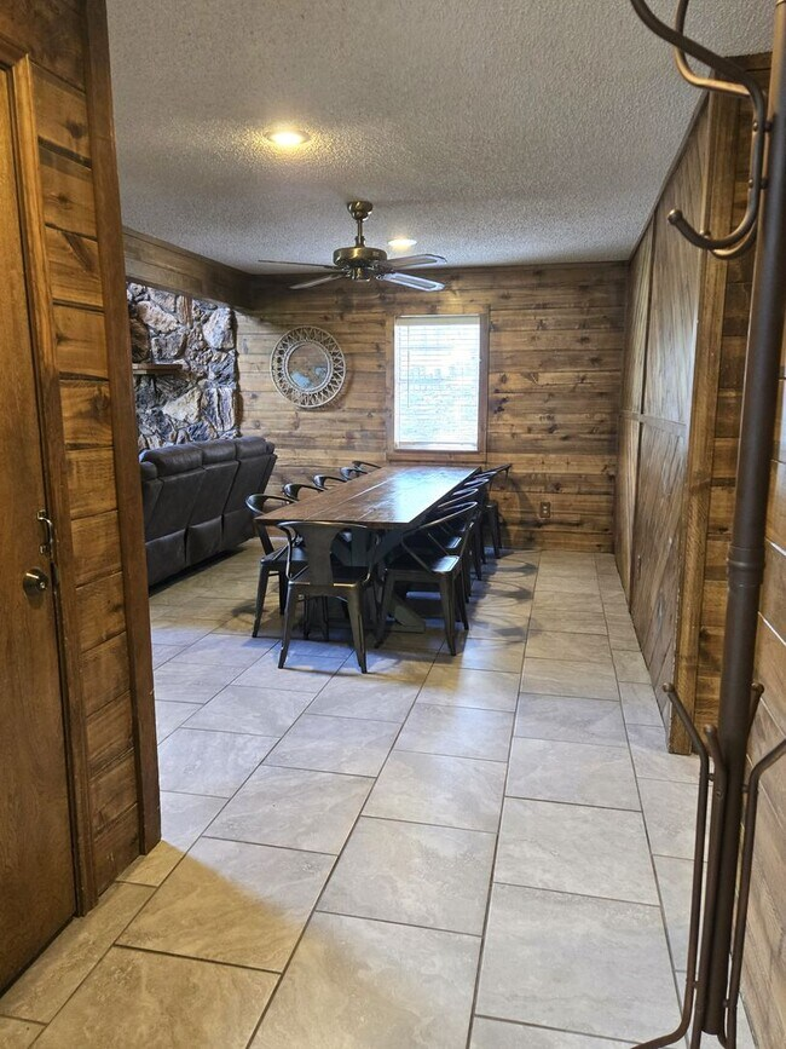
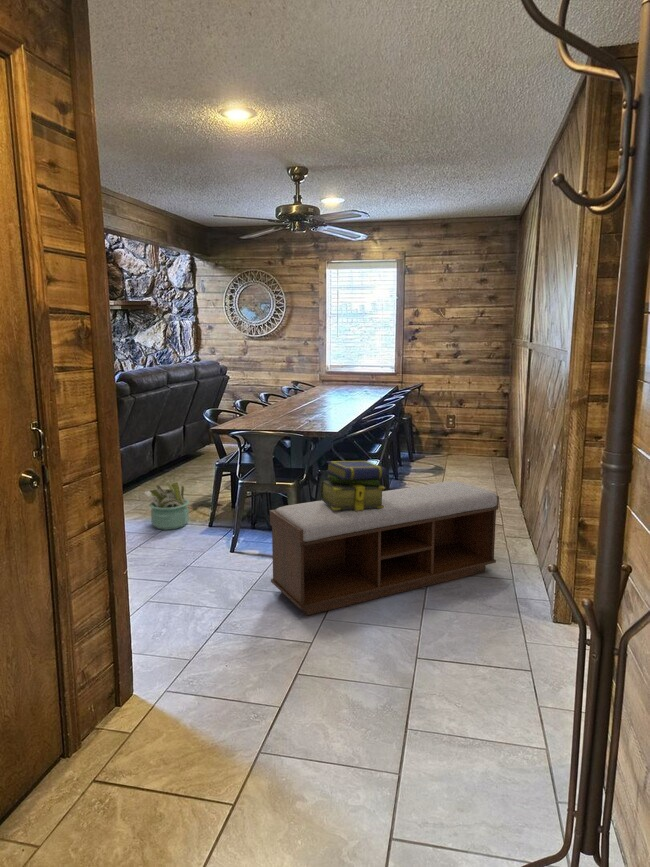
+ stack of books (353, 482)
+ decorative plant (171, 503)
+ bench (389, 539)
